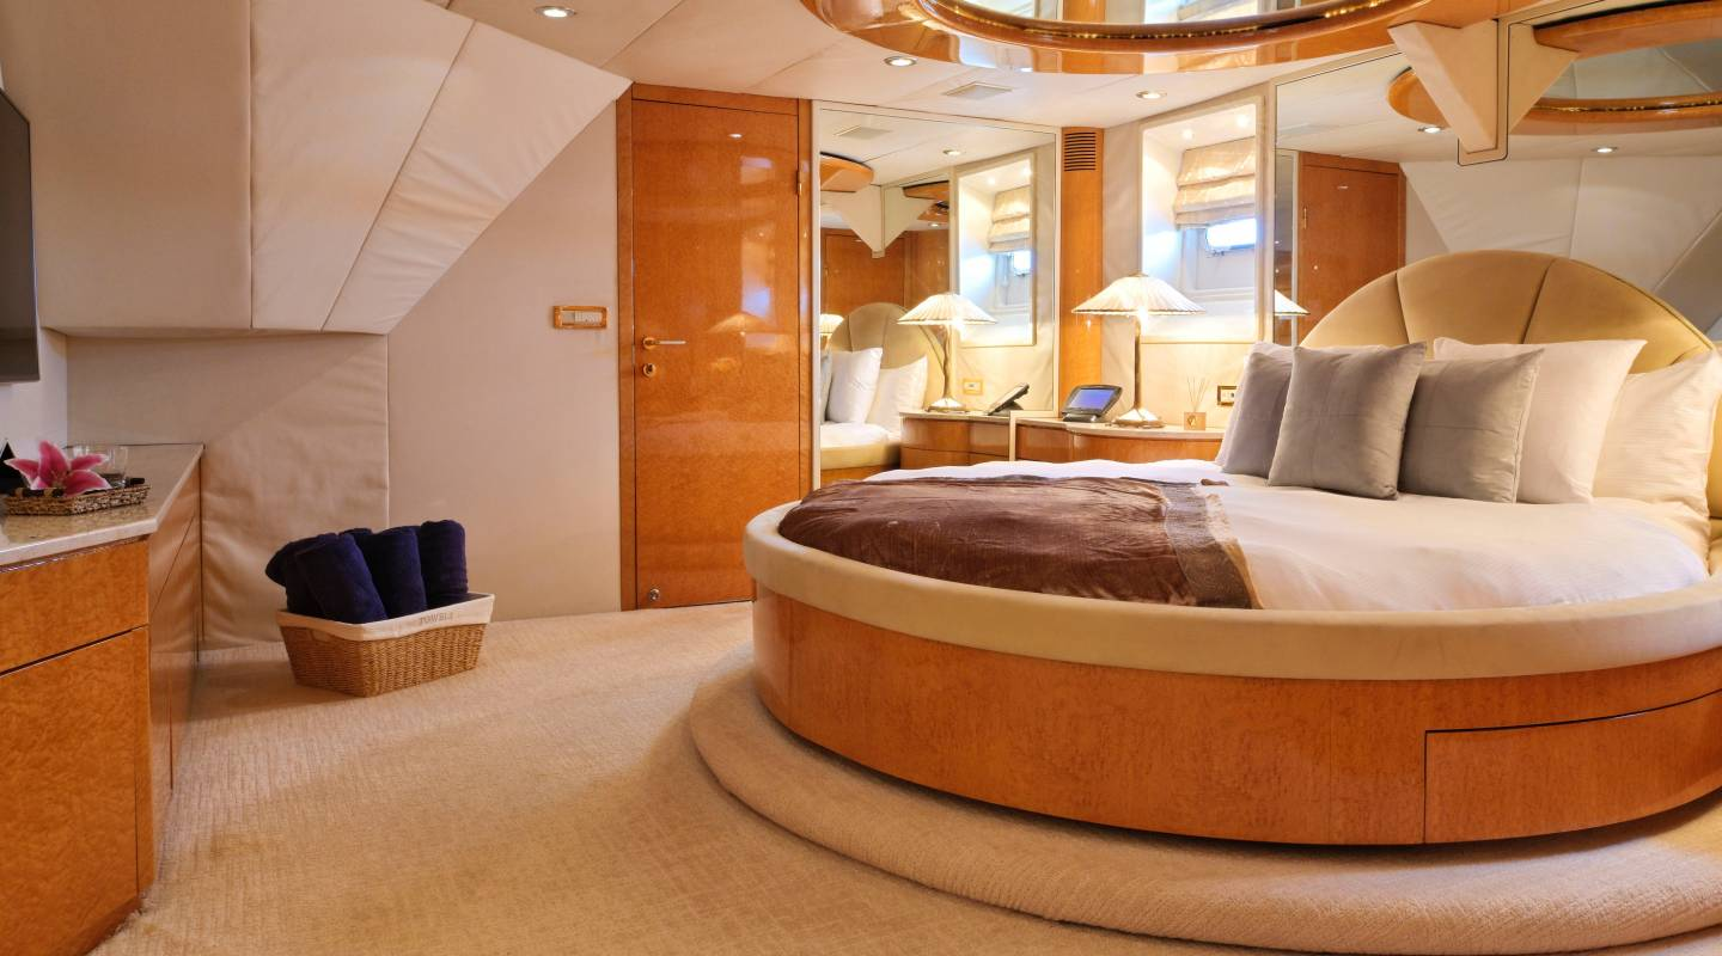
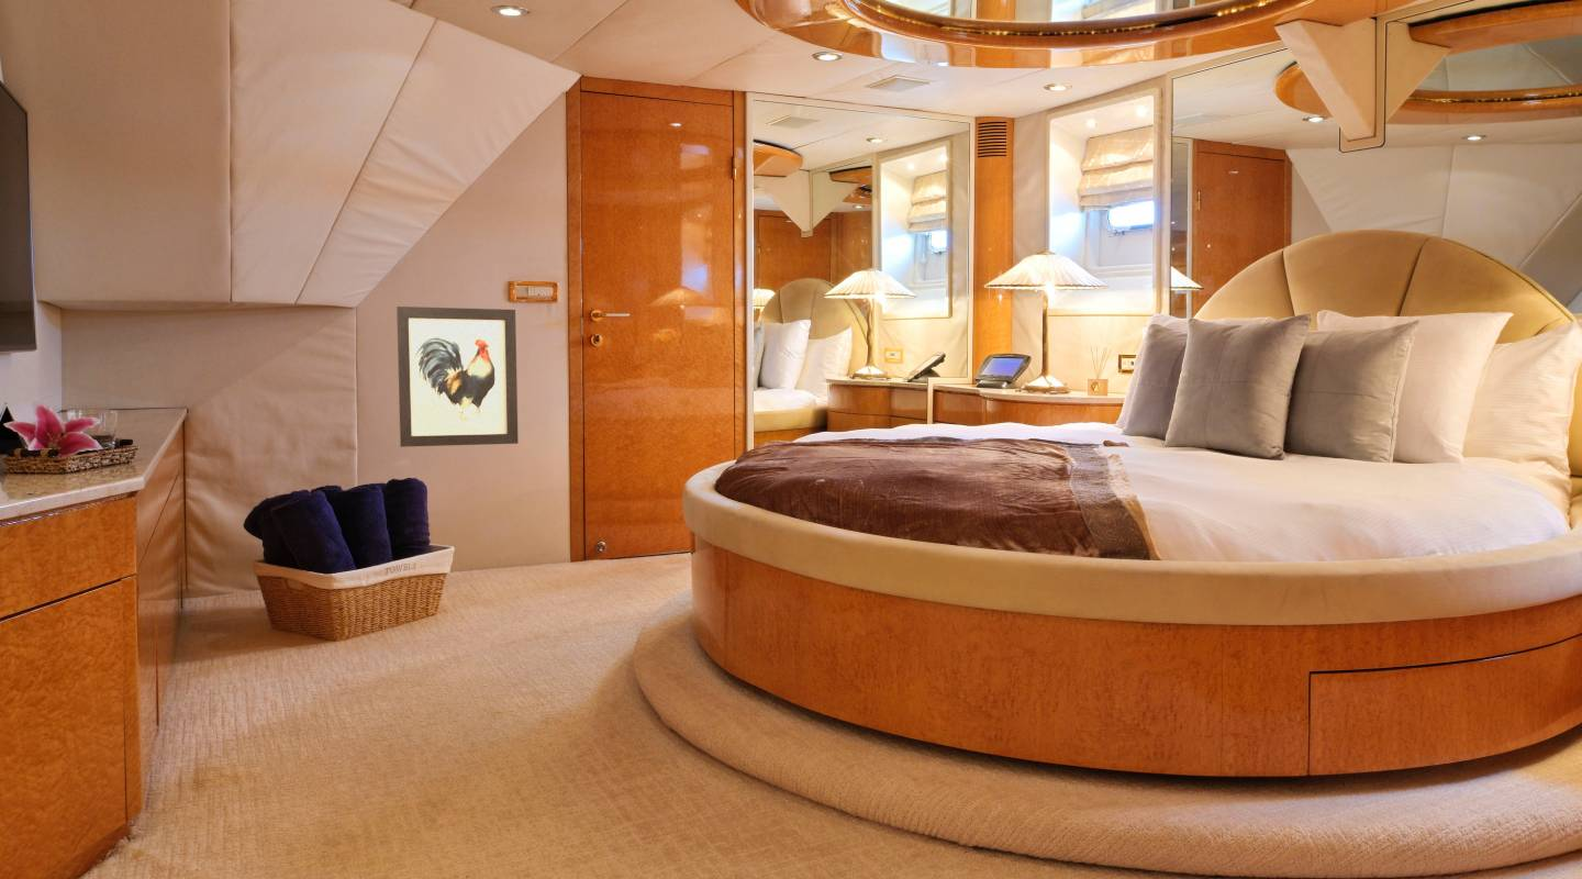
+ wall art (458, 377)
